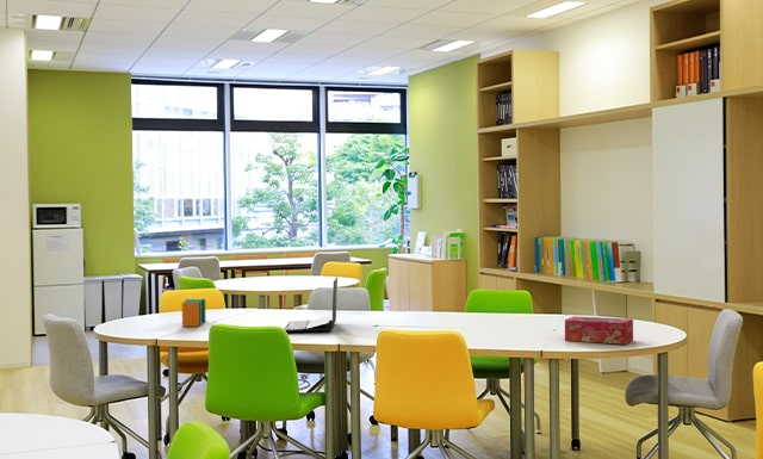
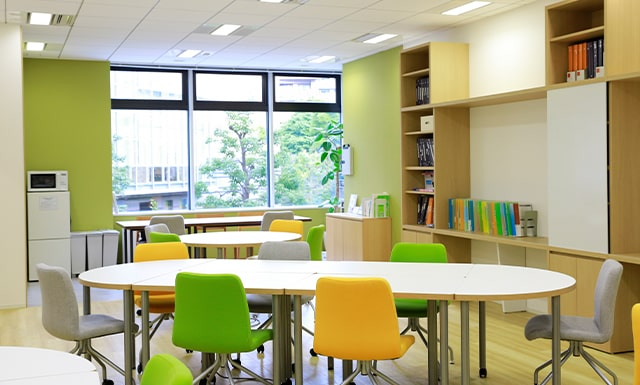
- laptop (317, 318)
- book (194, 310)
- tissue box (598, 329)
